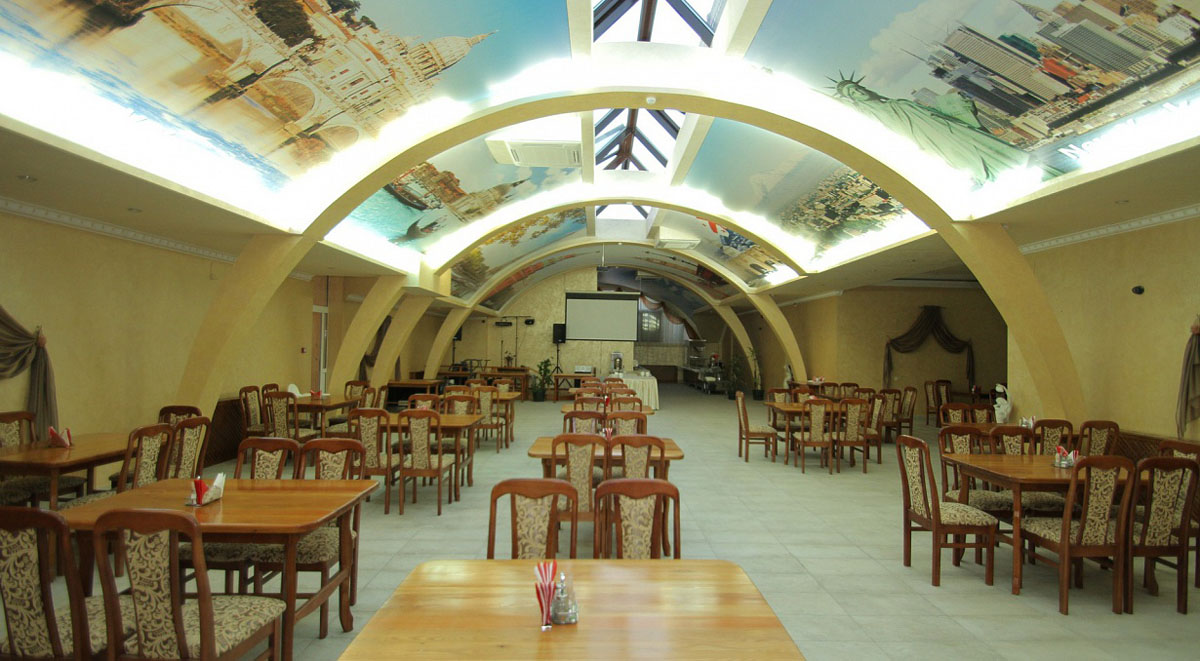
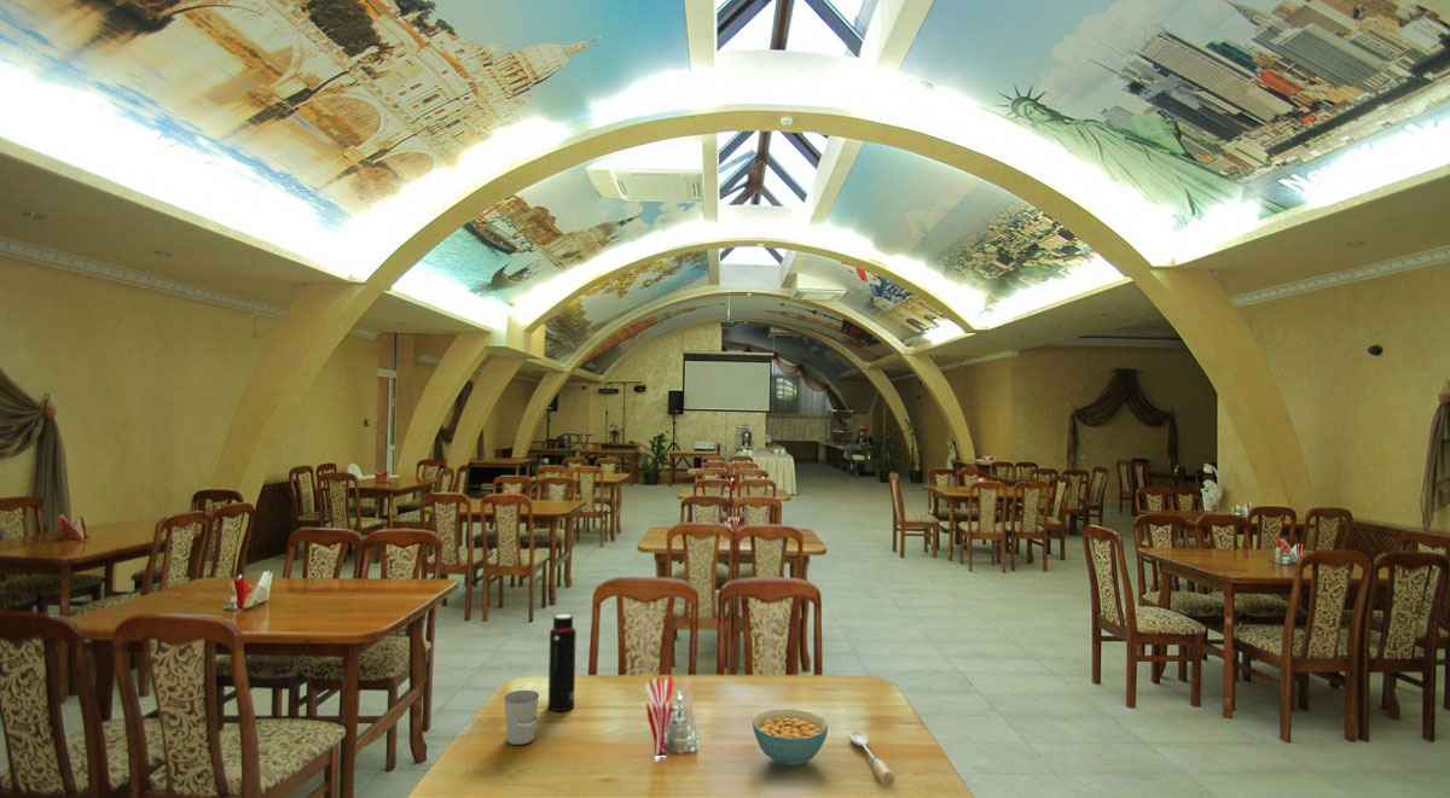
+ cereal bowl (789, 741)
+ water bottle (561, 662)
+ cup (521, 718)
+ spoon (870, 753)
